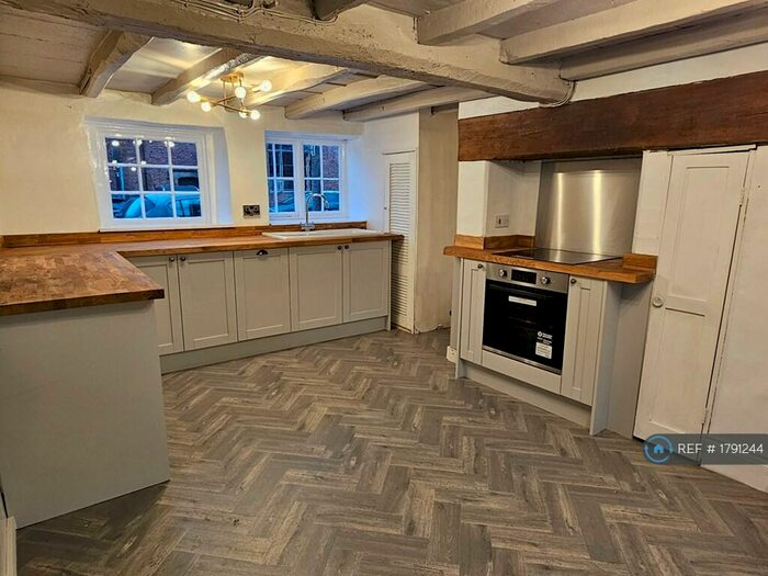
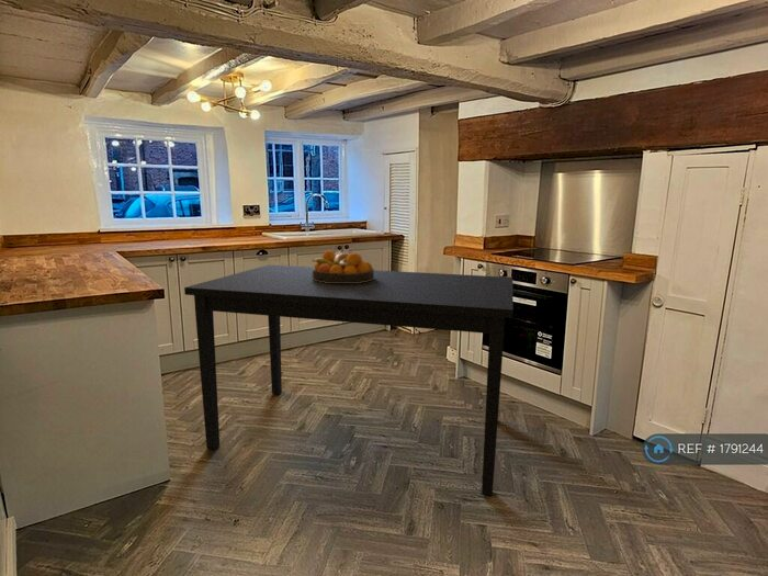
+ dining table (361, 323)
+ fruit bowl (342, 264)
